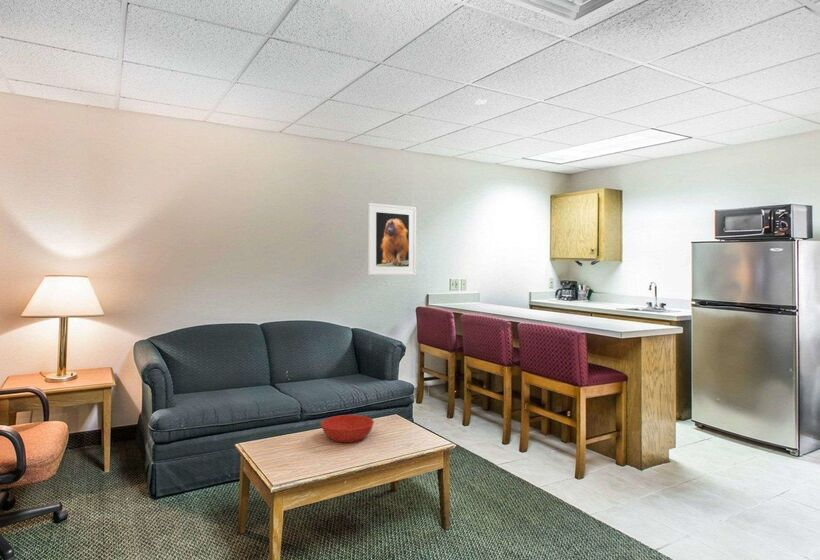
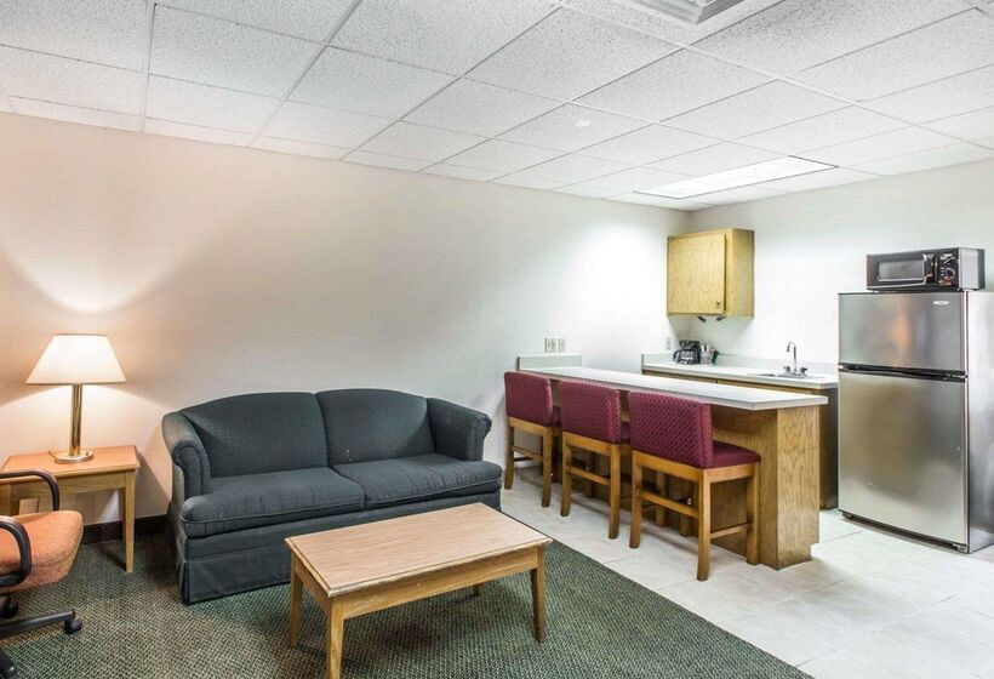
- bowl (347, 429)
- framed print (392, 240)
